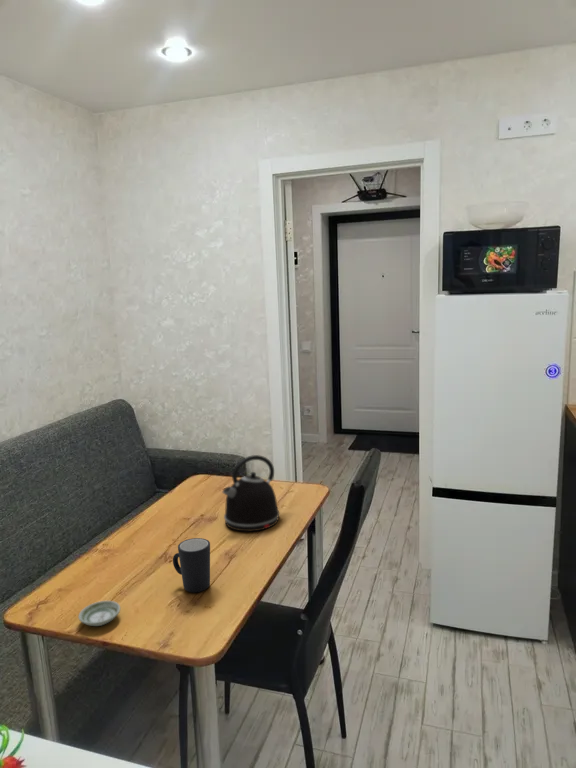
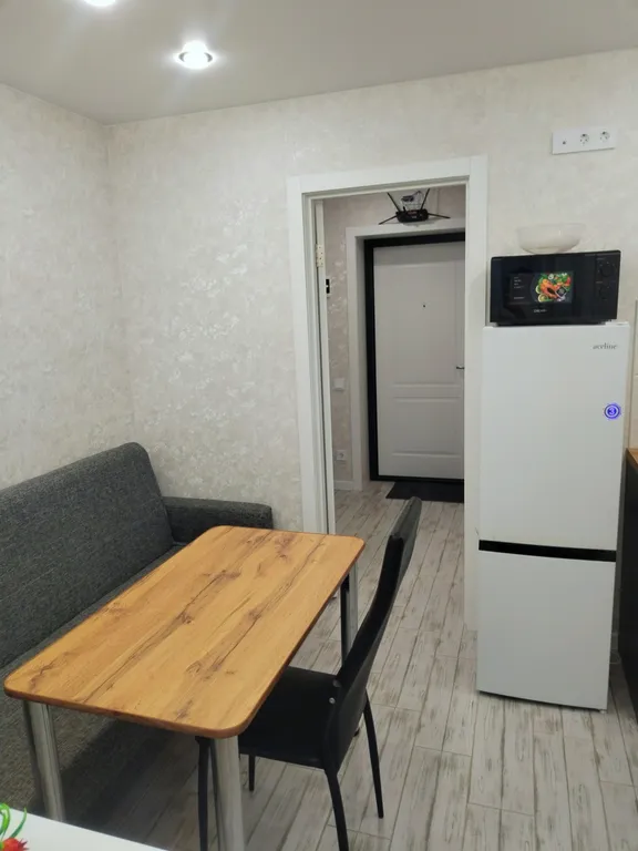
- kettle (250, 488)
- saucer (100, 615)
- mug (190, 565)
